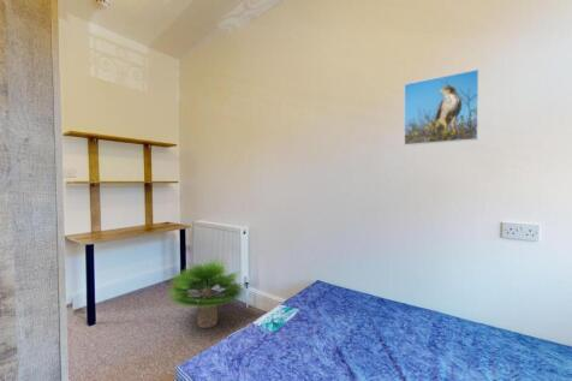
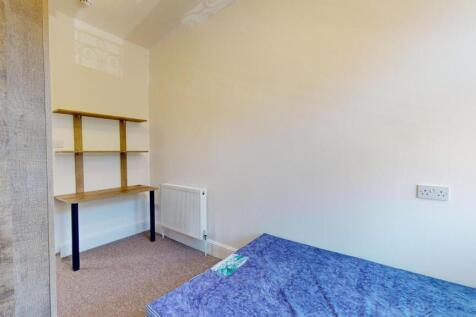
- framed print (439, 109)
- potted plant (207, 290)
